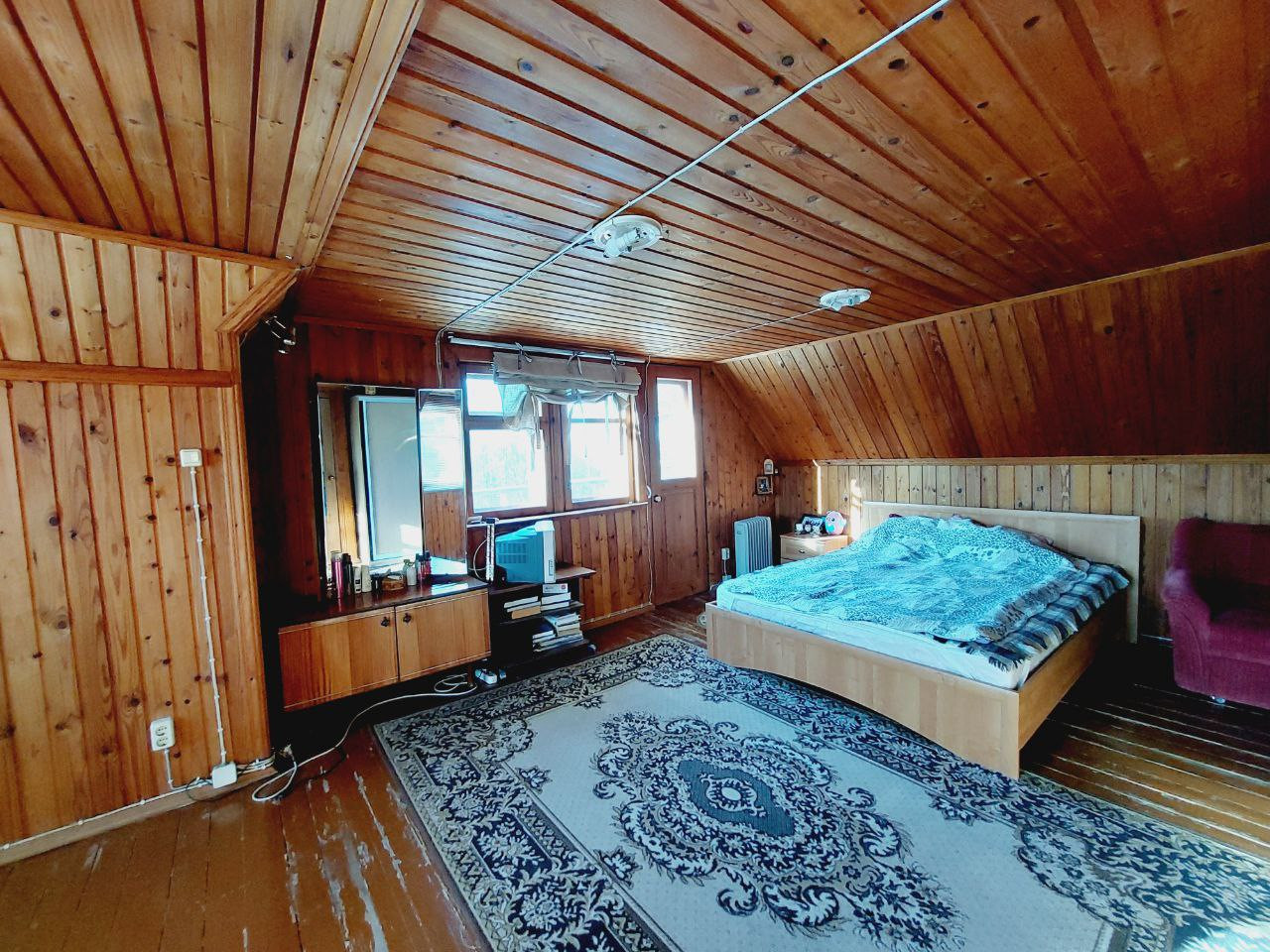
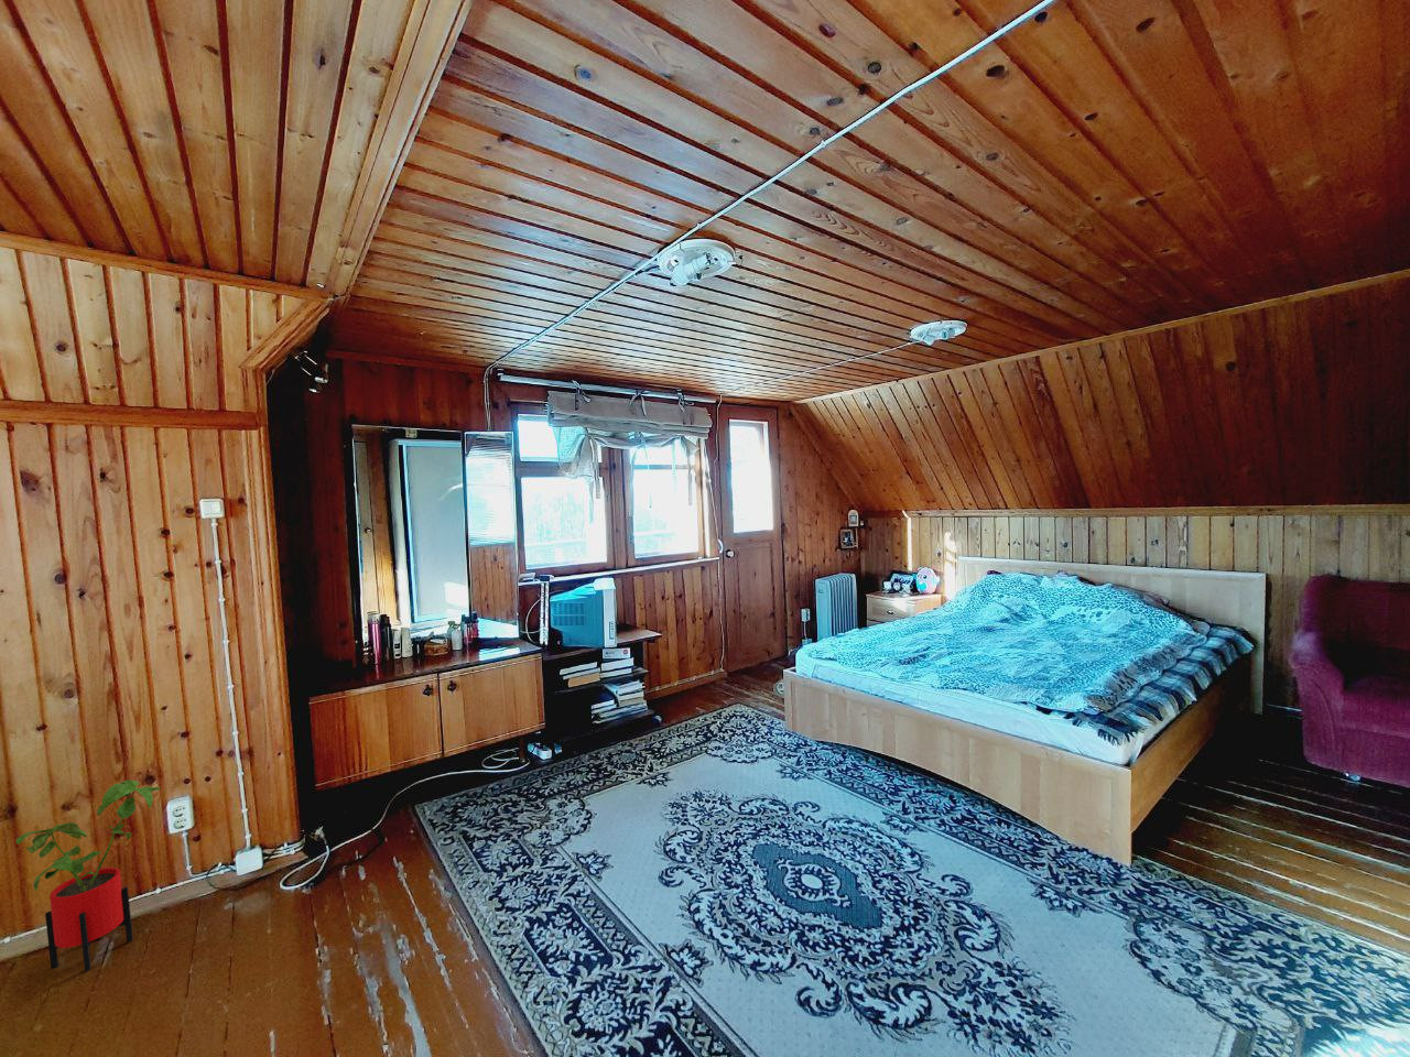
+ house plant (92, 872)
